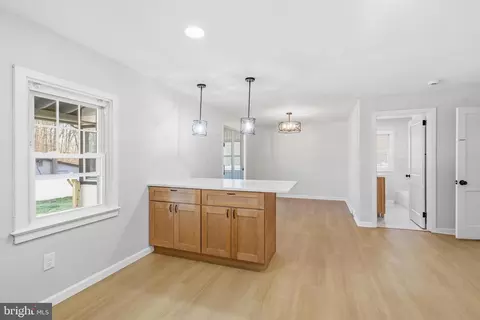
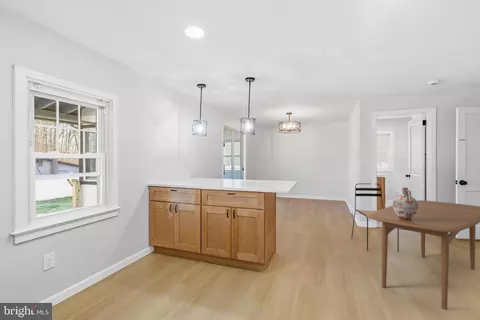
+ dining table (424, 244)
+ ceramic jug (405, 203)
+ dining chair (374, 212)
